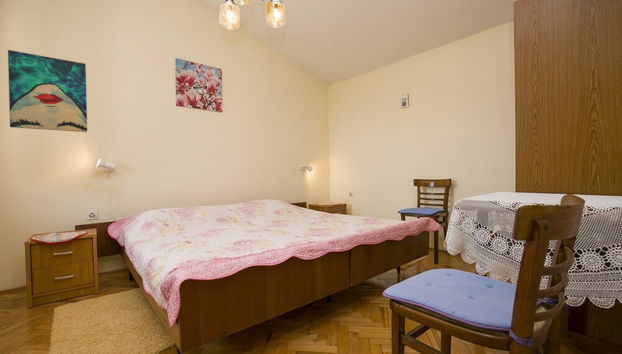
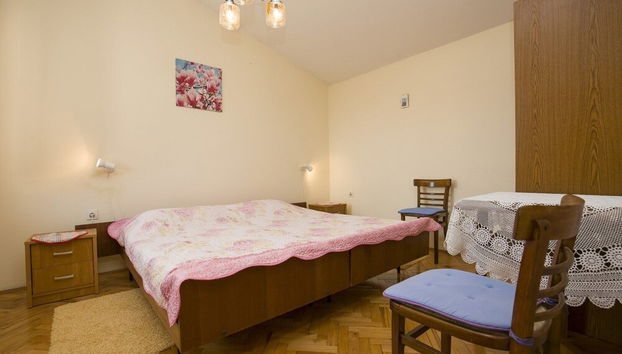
- wall art (50, 93)
